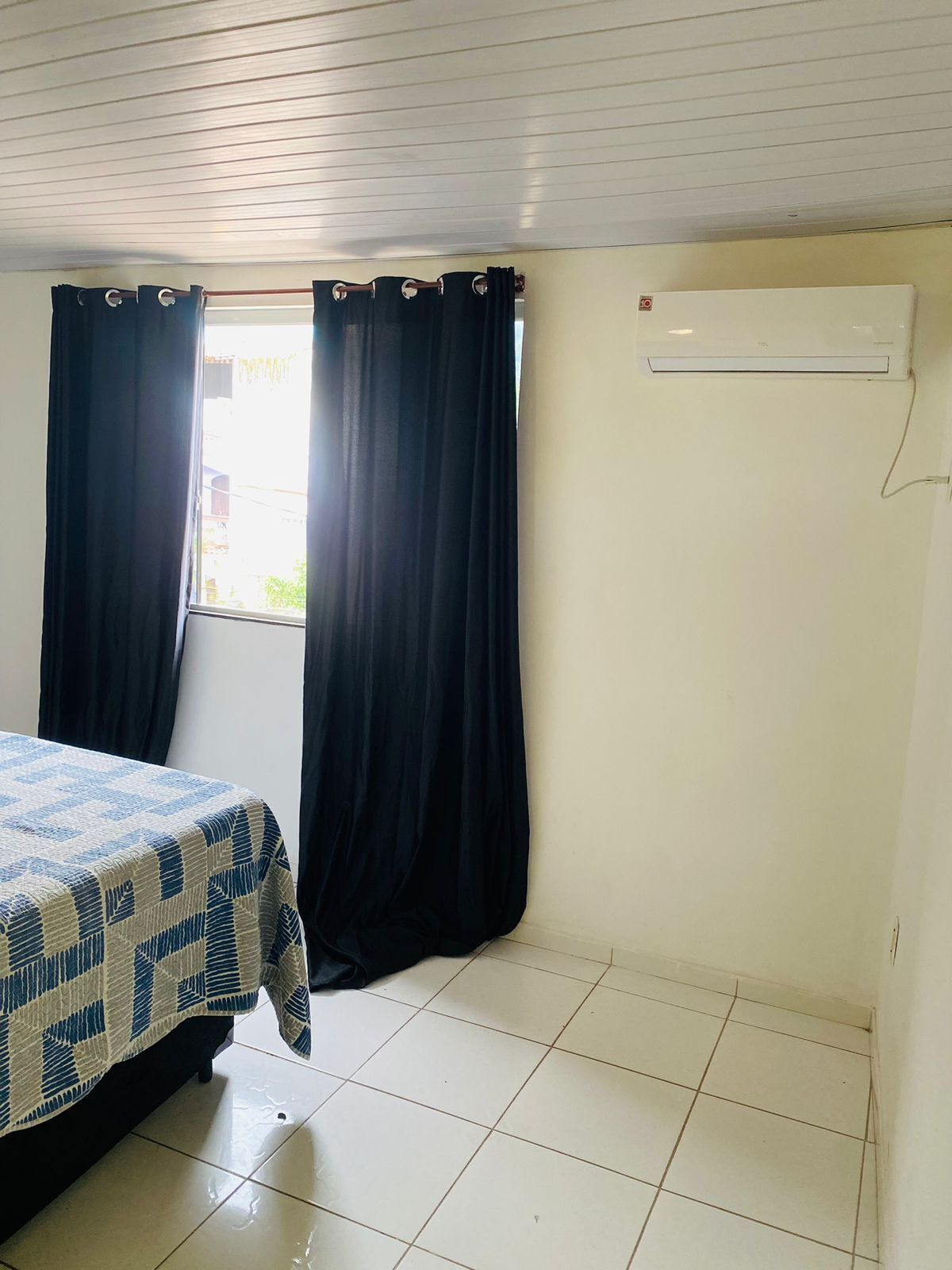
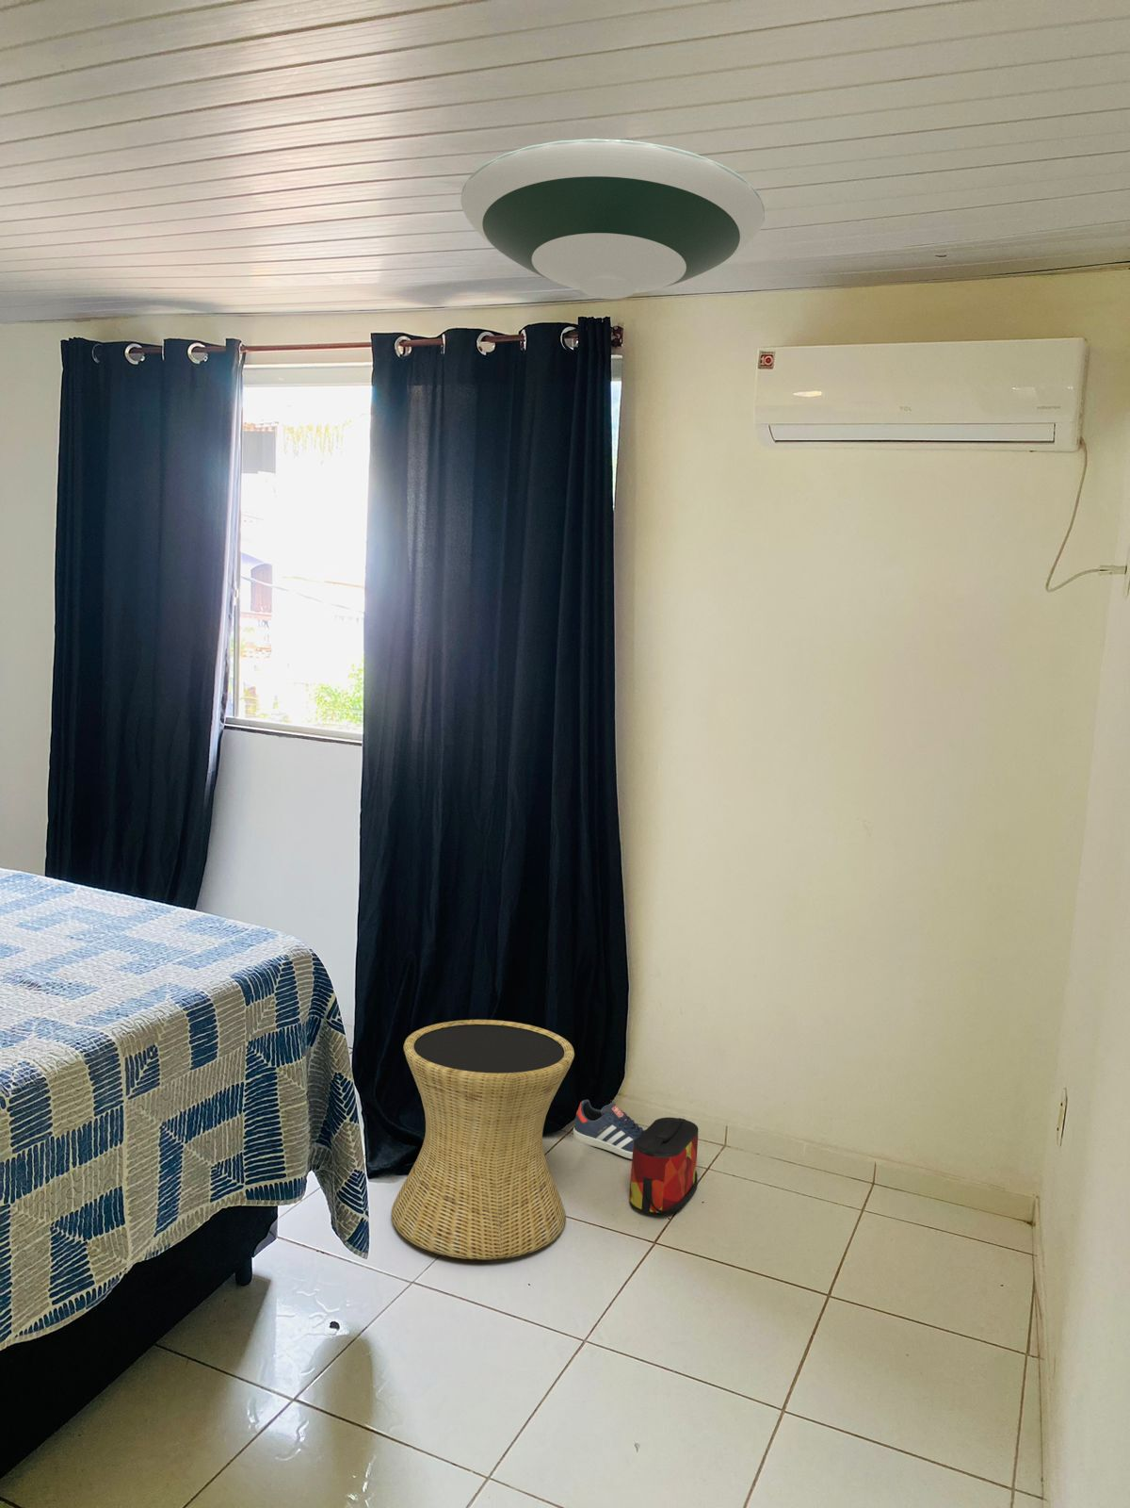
+ bag (667, 1161)
+ sneaker (622, 1127)
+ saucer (609, 252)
+ side table (484, 1130)
